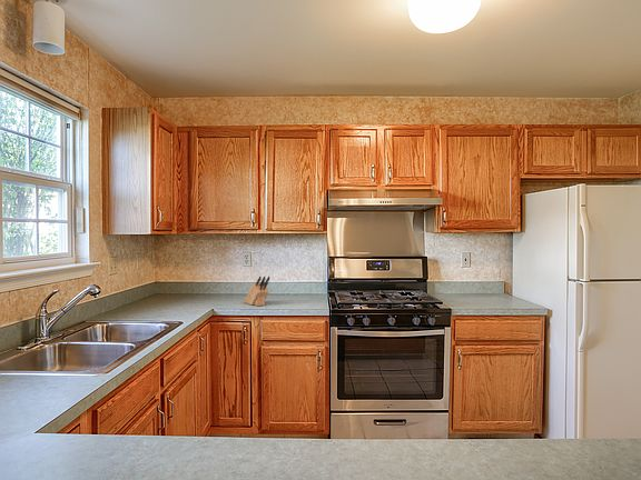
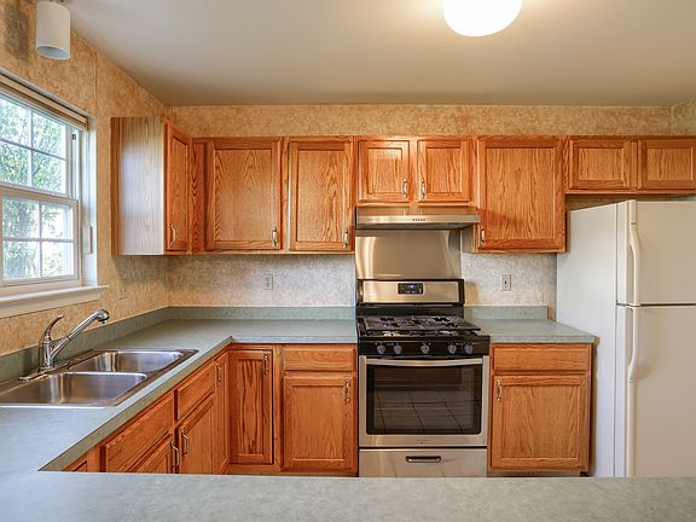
- knife block (257, 289)
